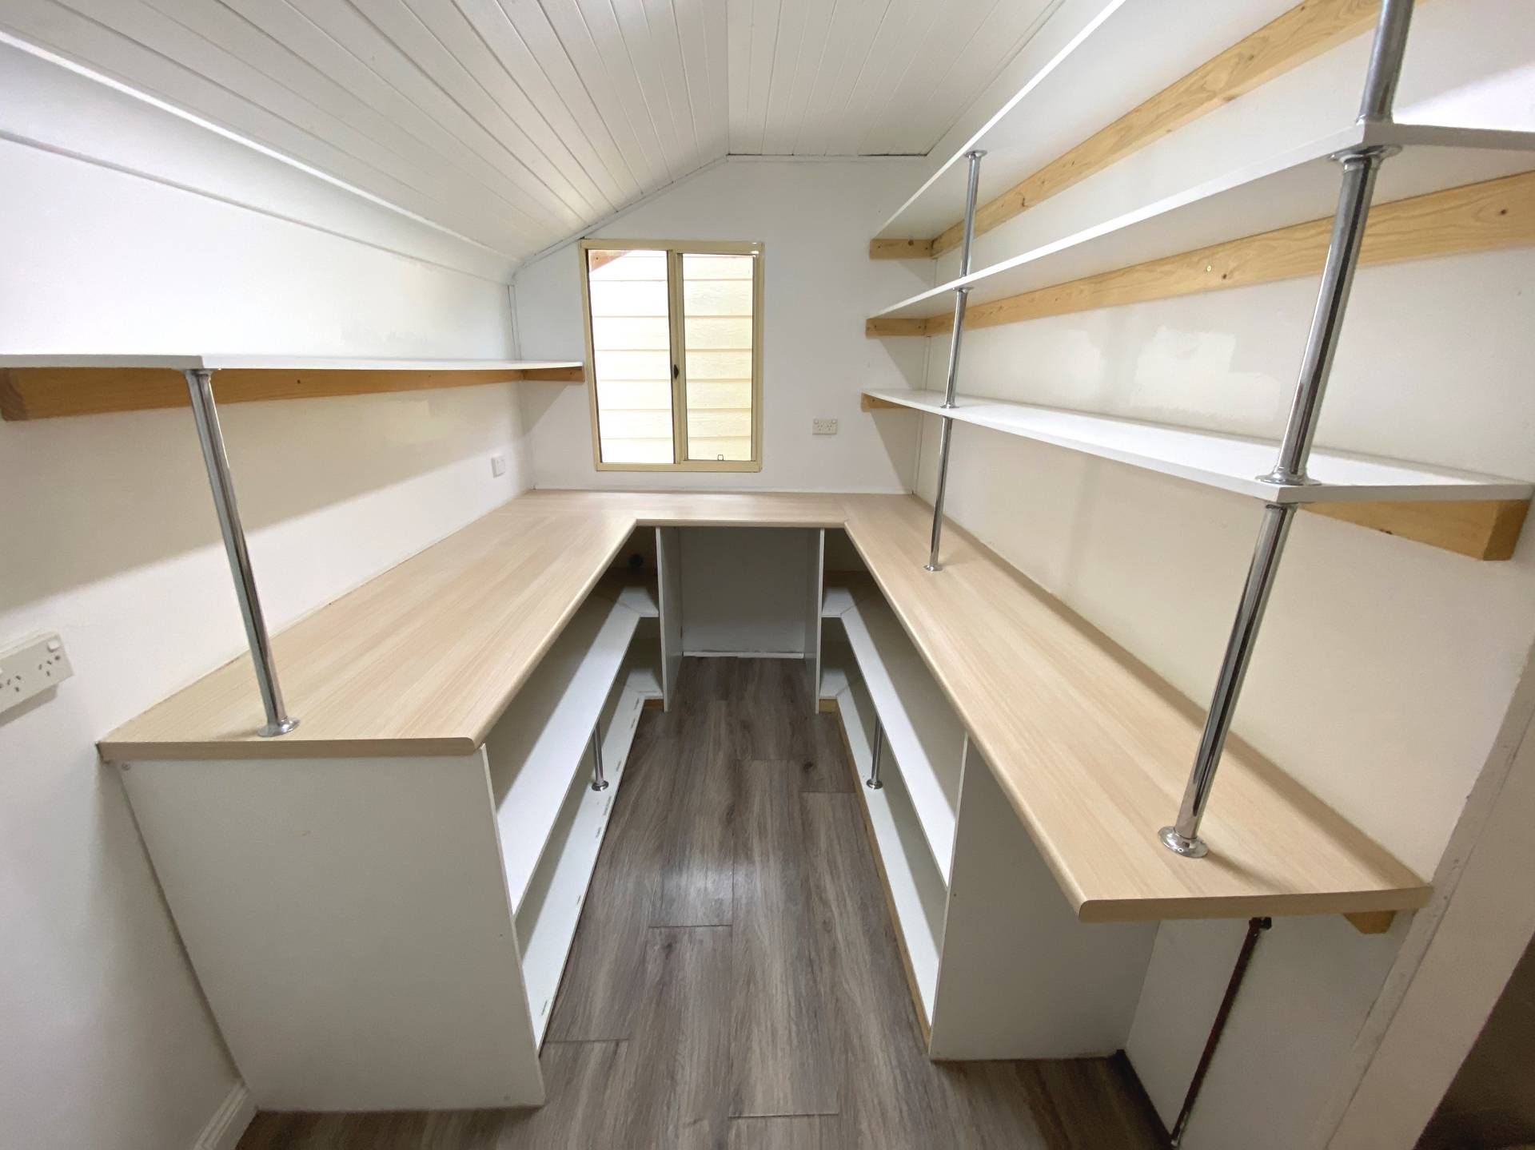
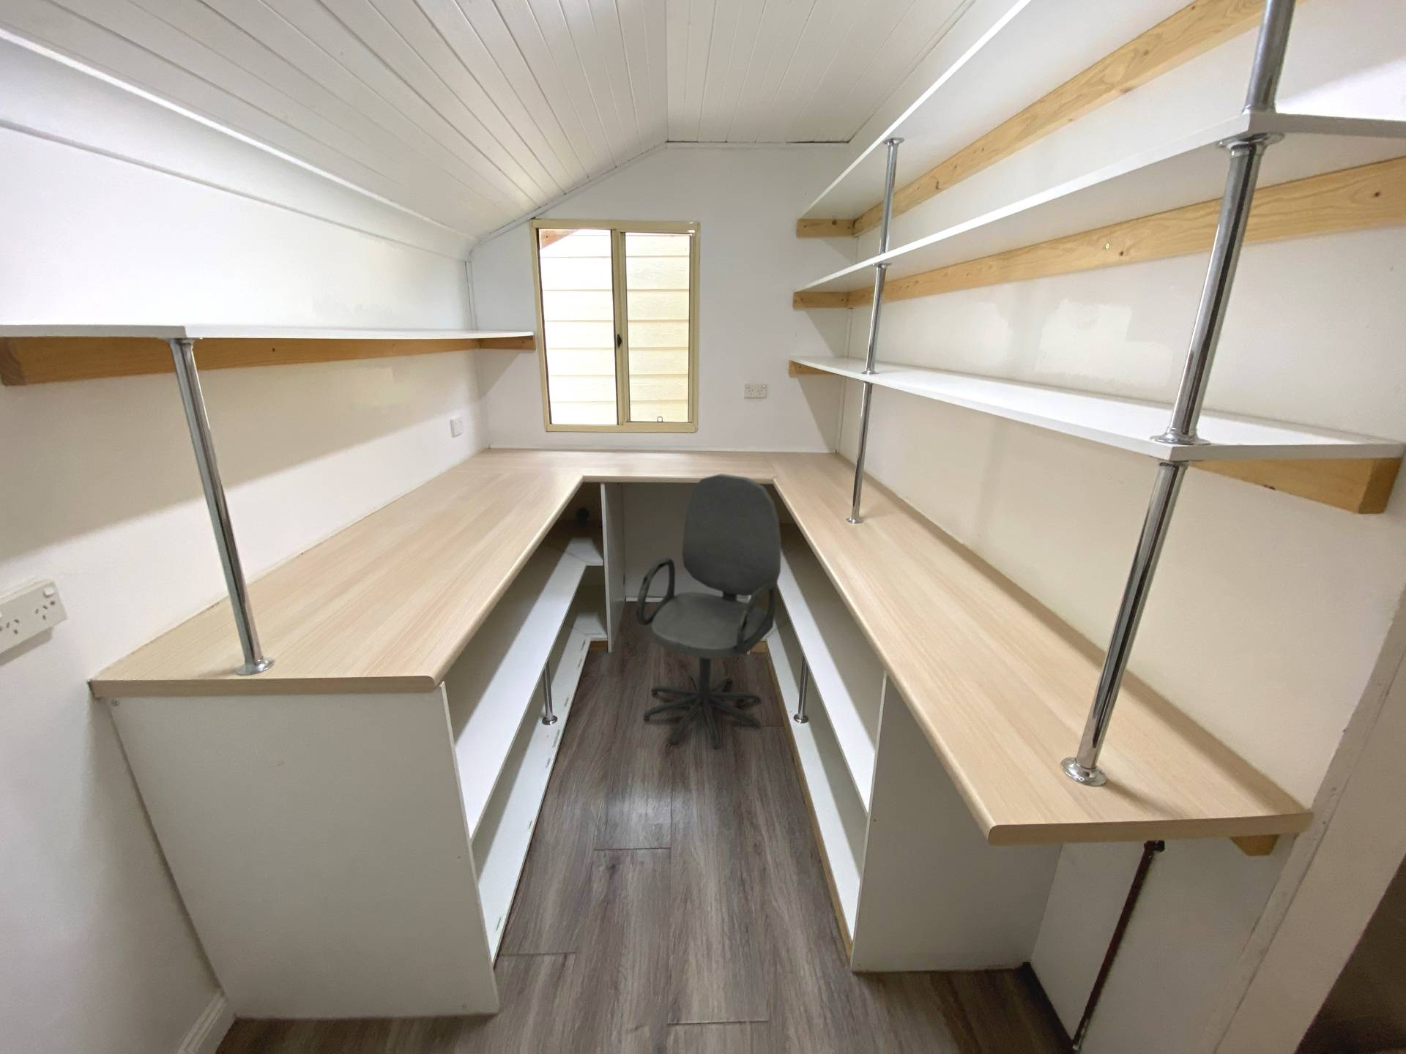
+ office chair (709, 601)
